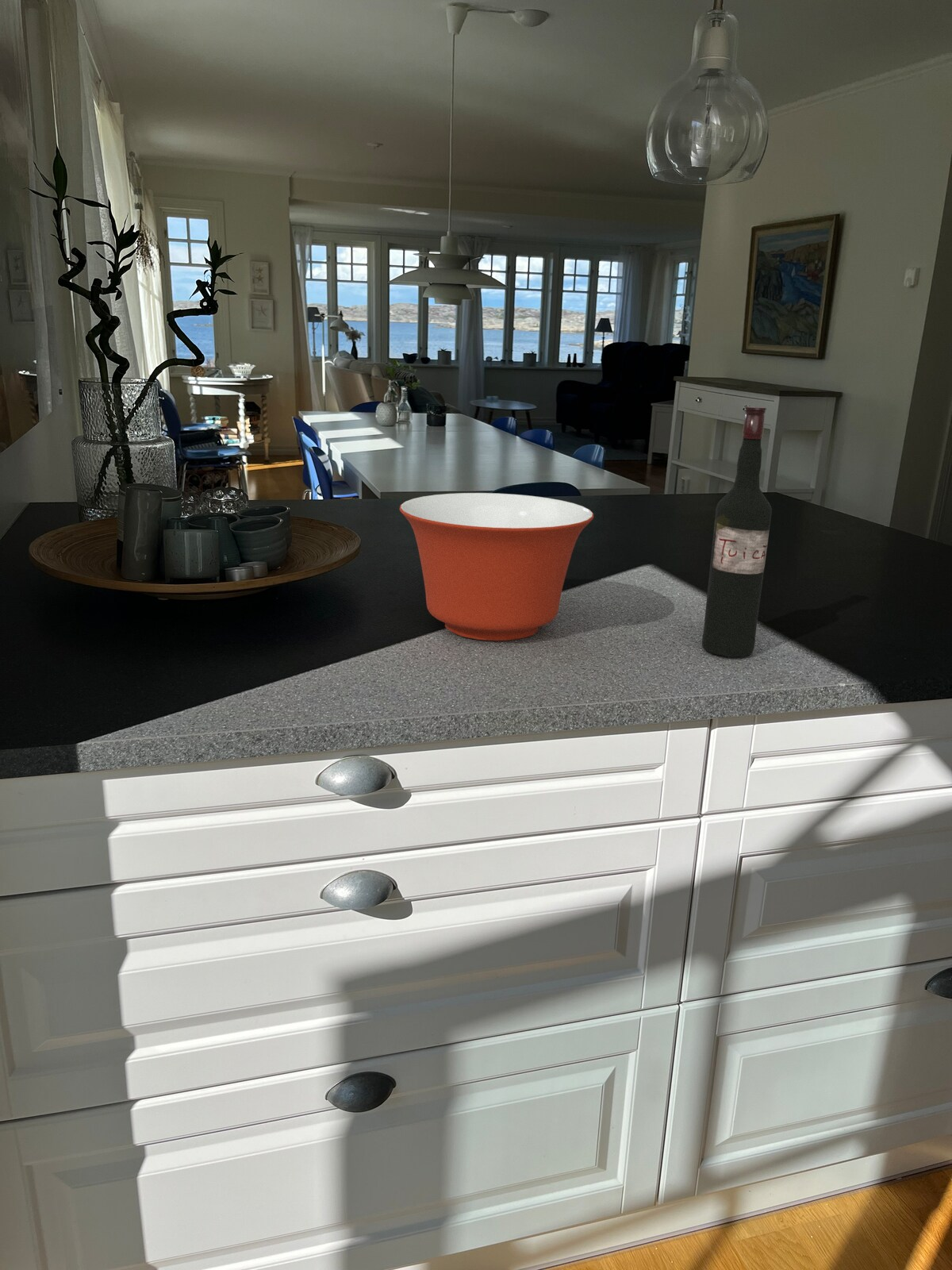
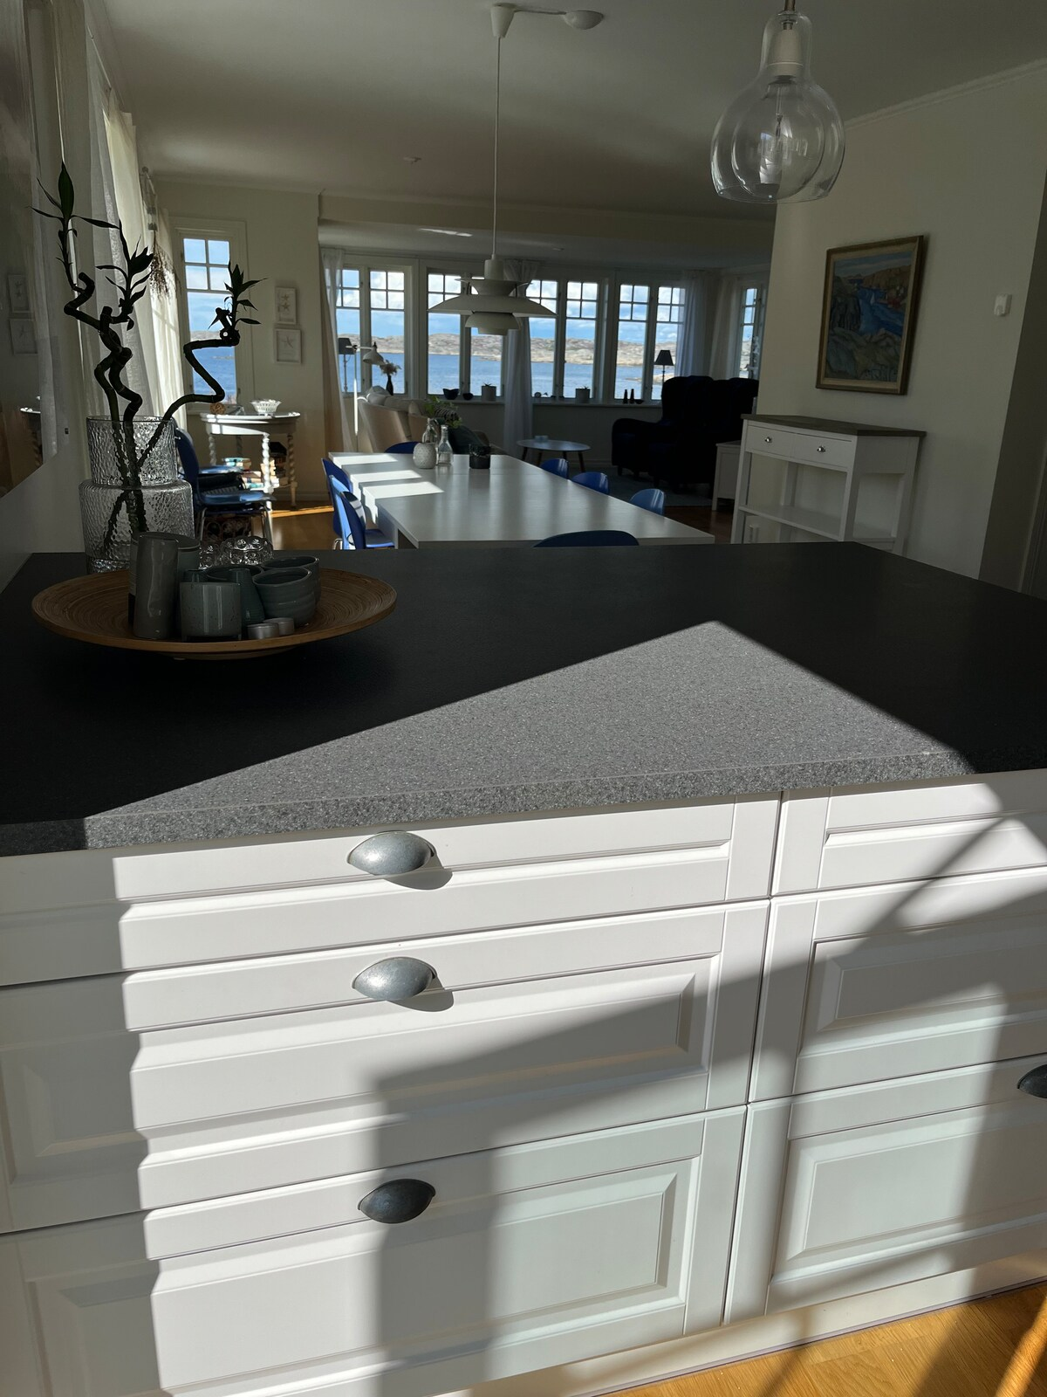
- mixing bowl (493, 568)
- wine bottle (741, 533)
